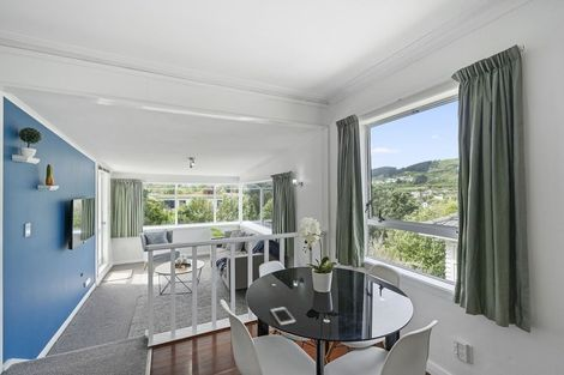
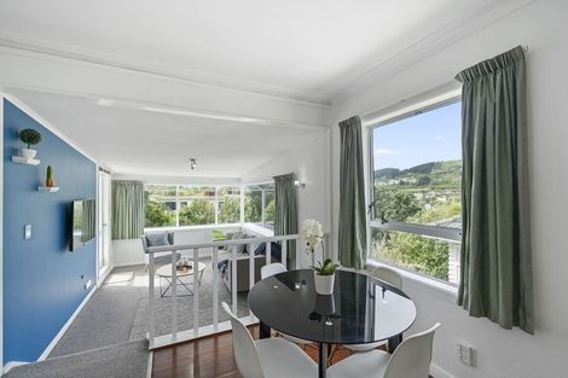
- cell phone (282, 315)
